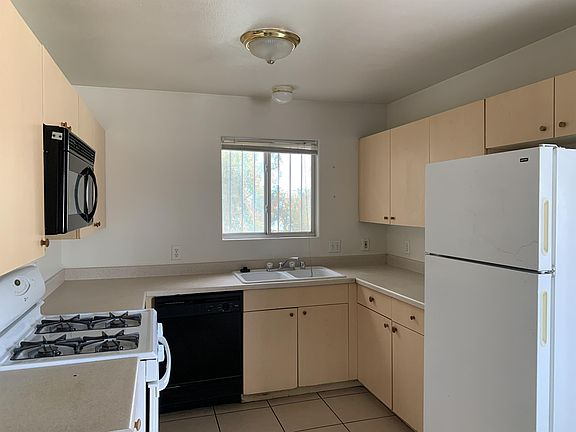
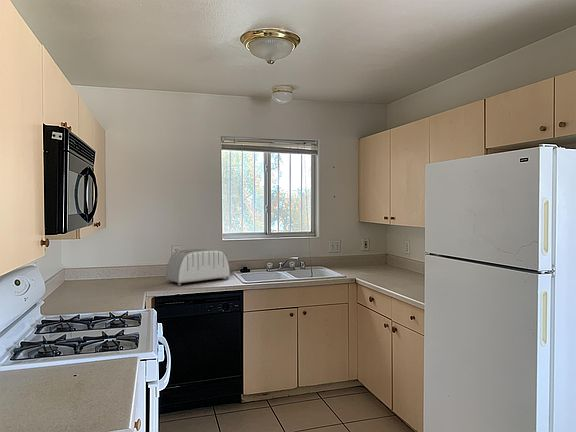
+ toaster (200, 264)
